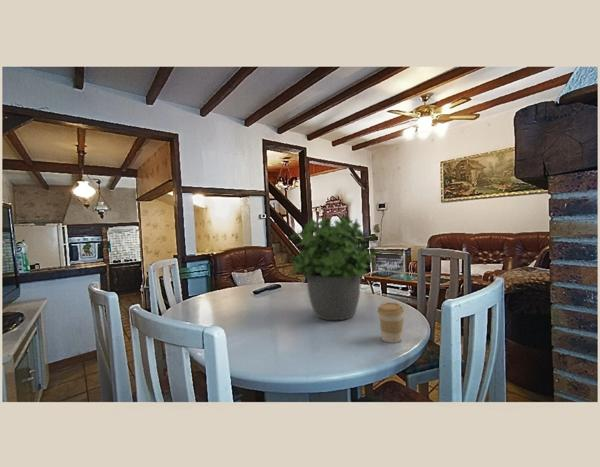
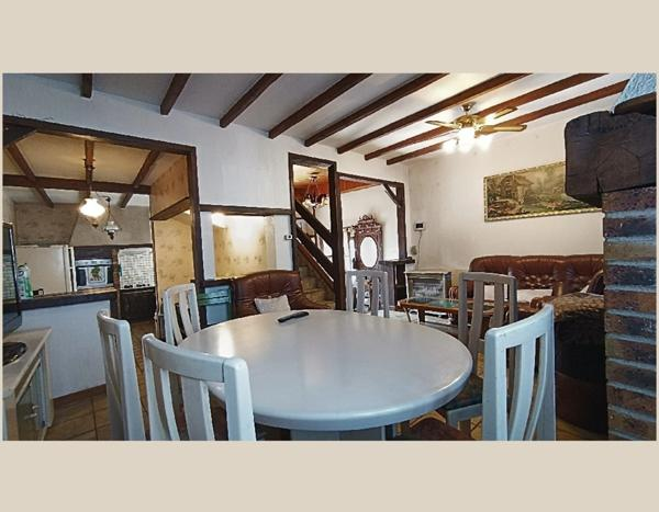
- potted plant (334, 263)
- coffee cup (390, 321)
